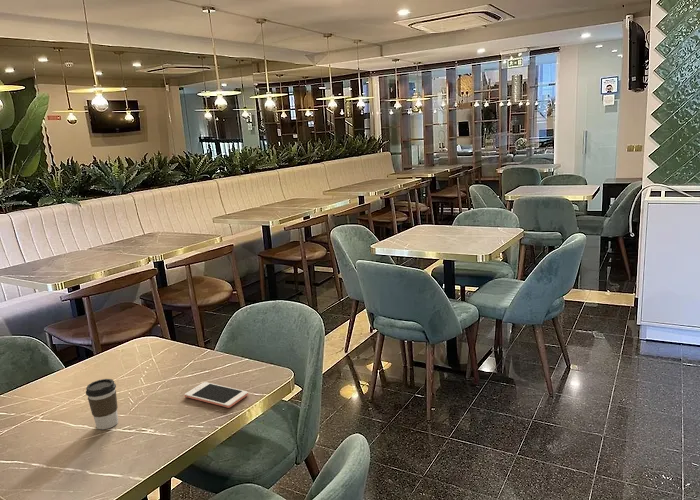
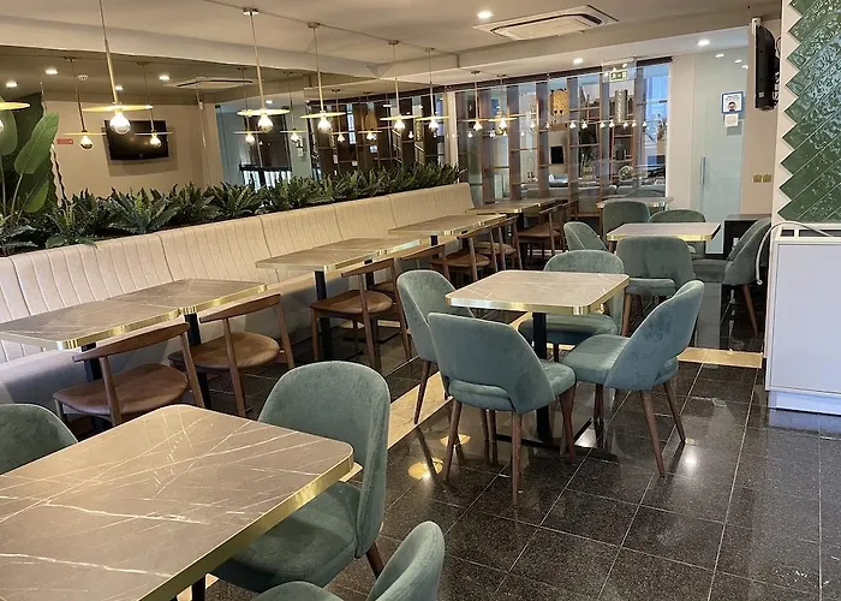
- cell phone (216, 394)
- coffee cup (103, 404)
